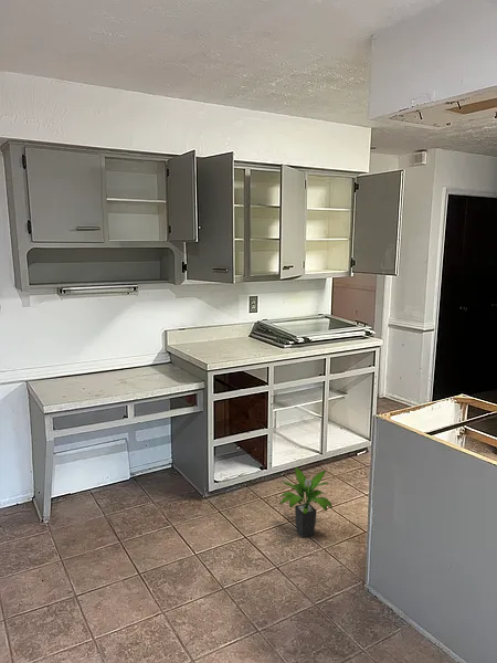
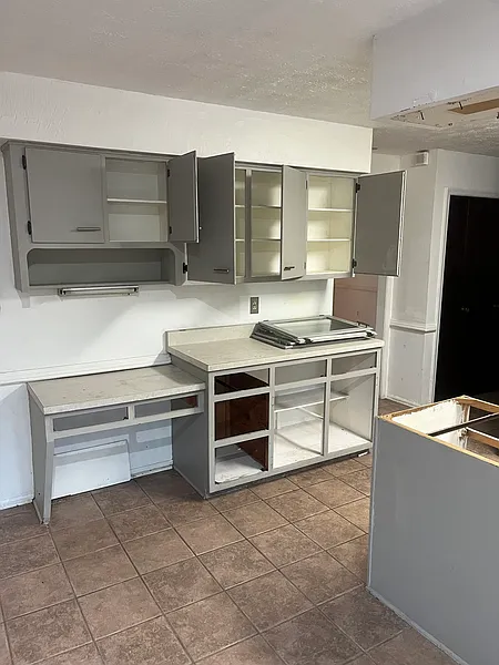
- potted plant (305, 504)
